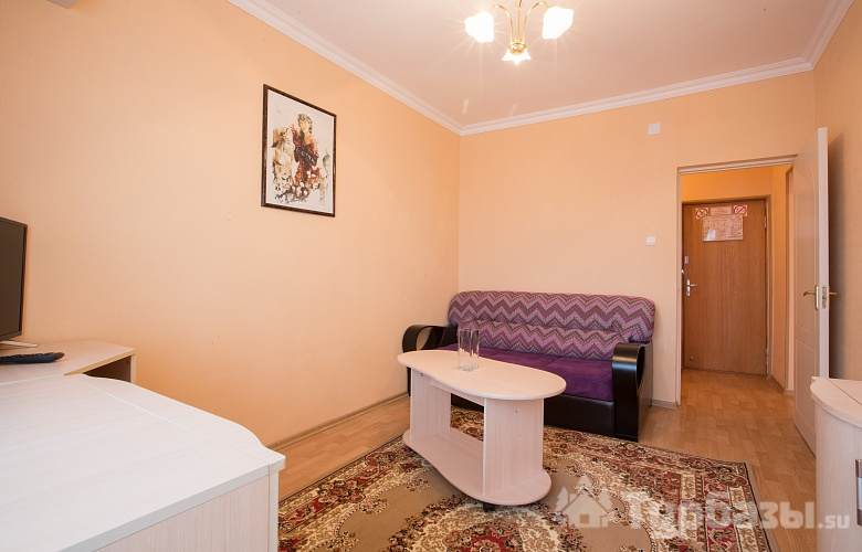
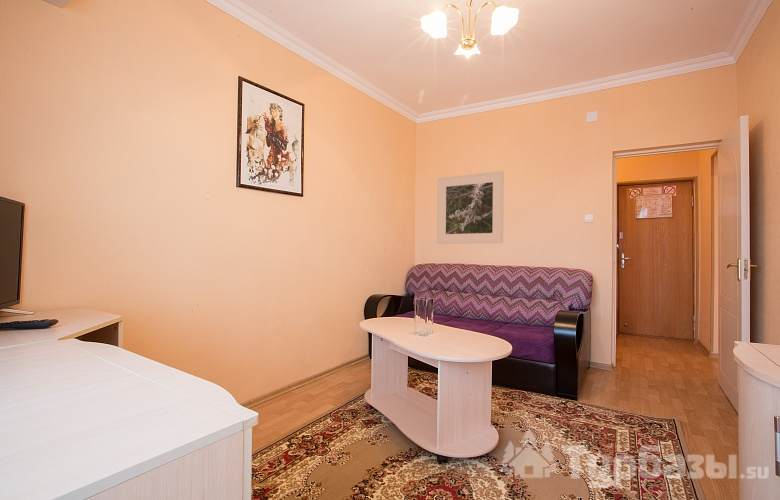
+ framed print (468, 209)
